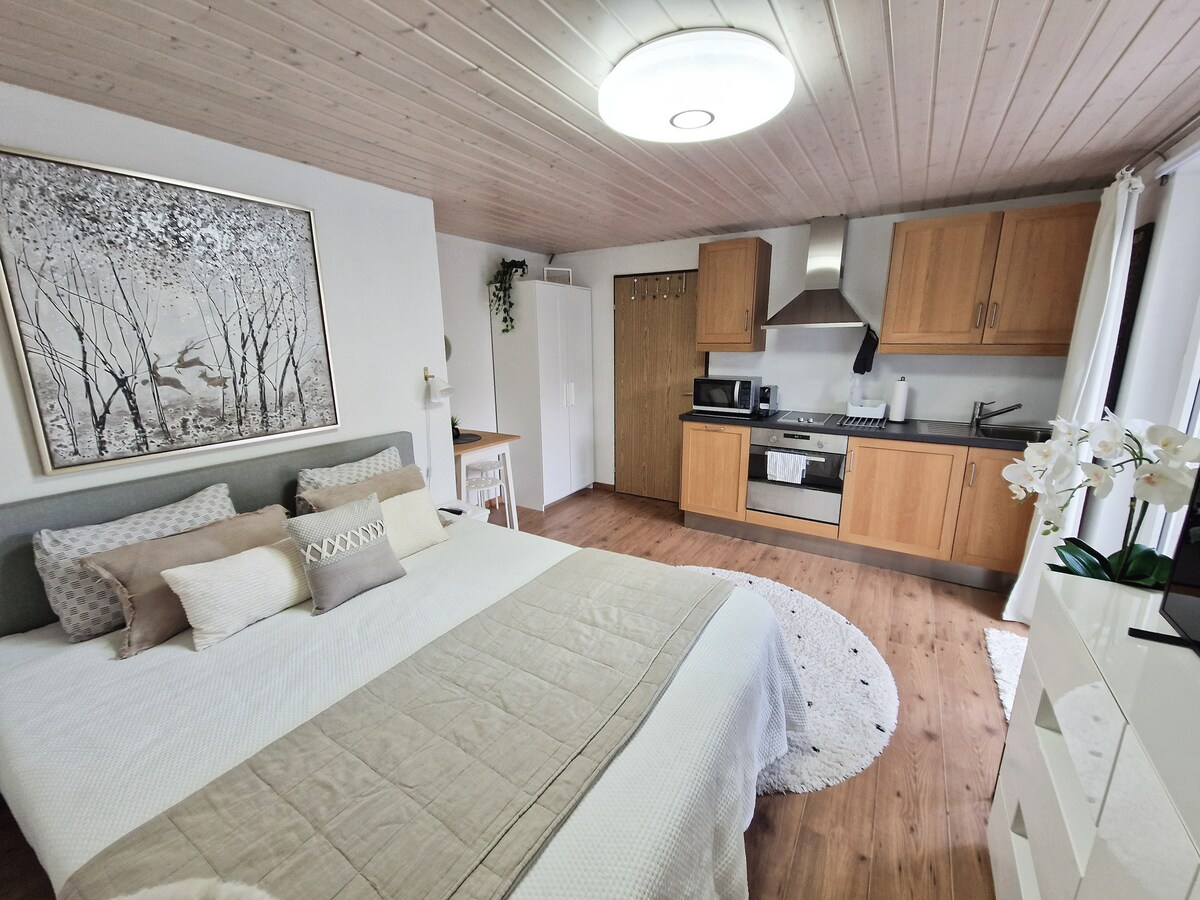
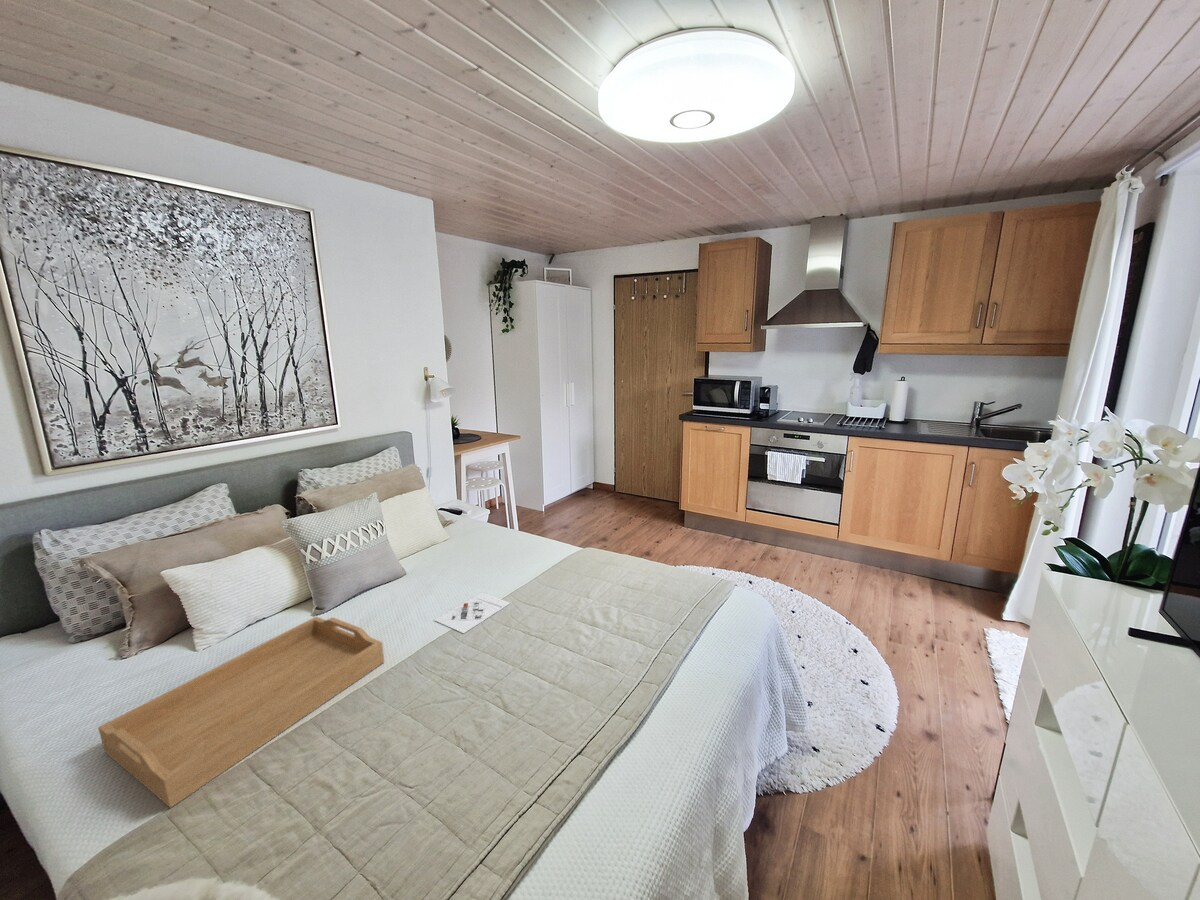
+ architectural model (473, 608)
+ serving tray (259, 687)
